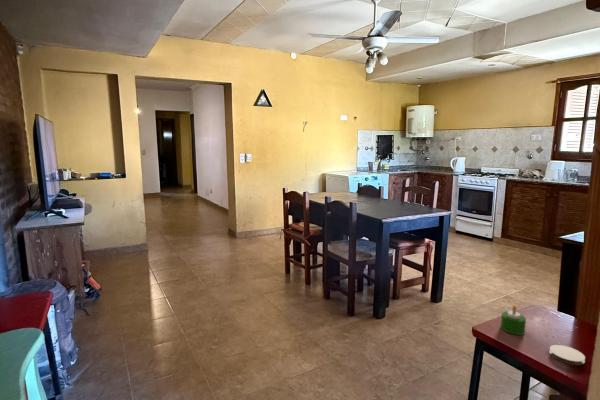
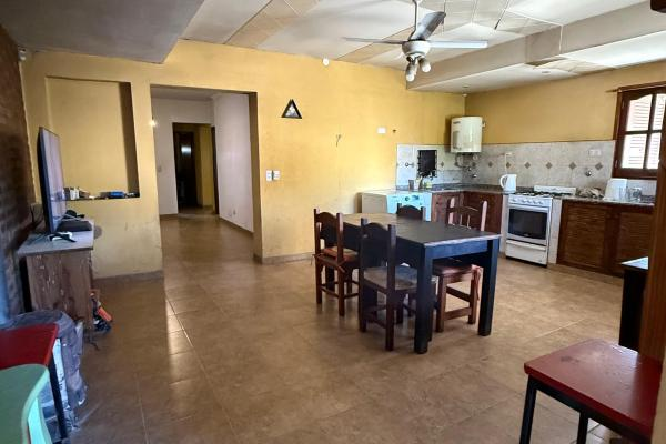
- candle (513, 317)
- coaster (566, 354)
